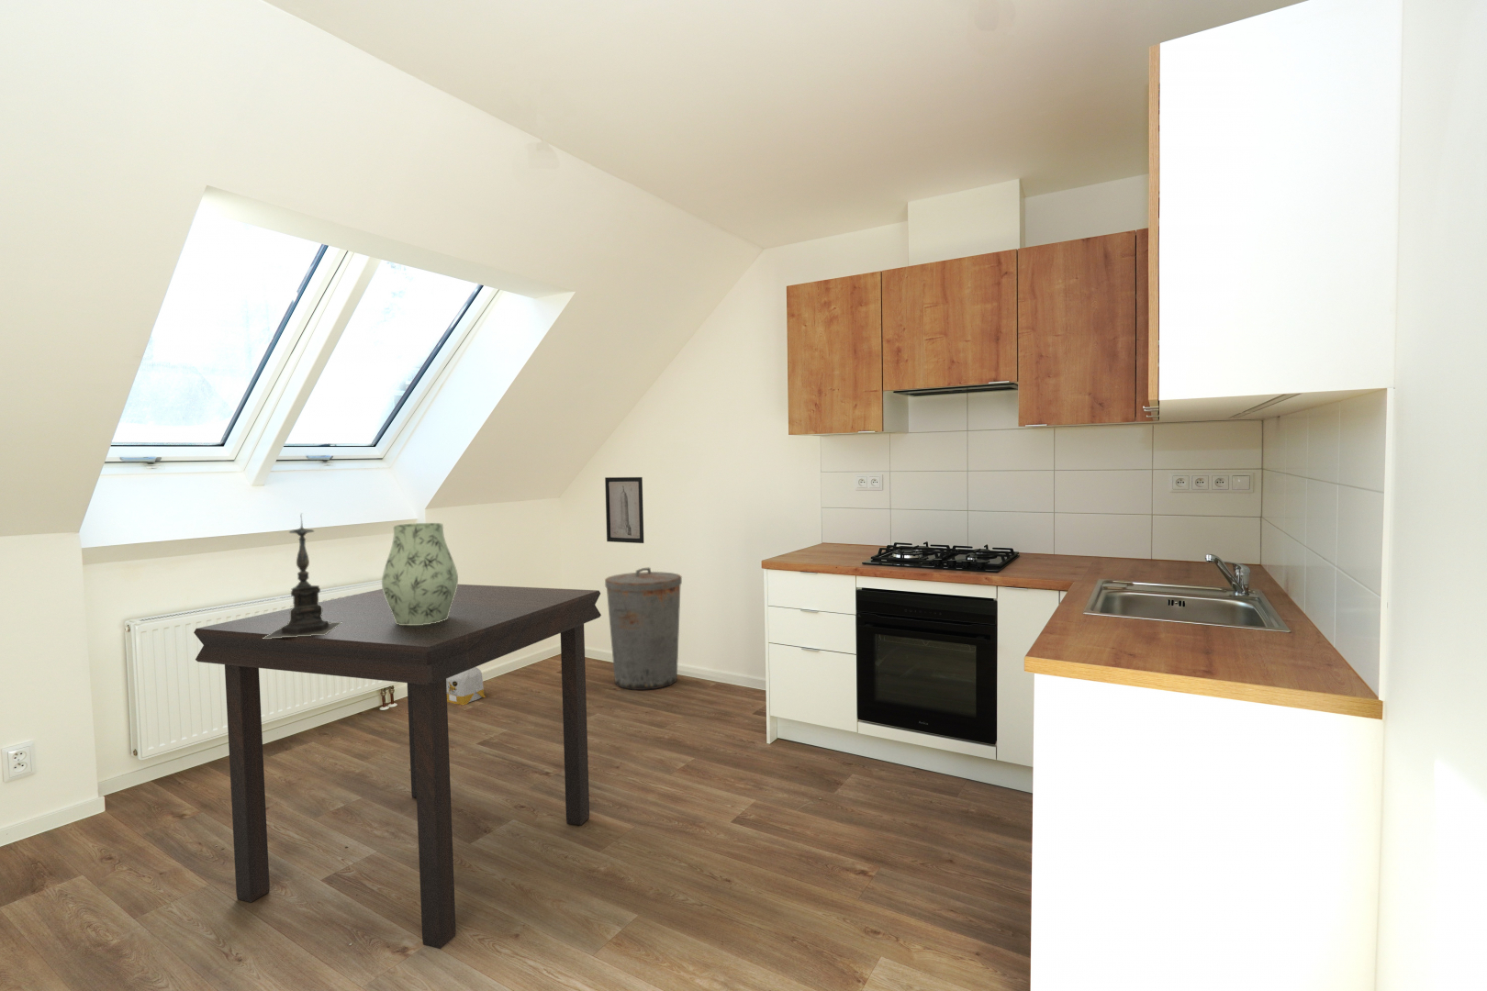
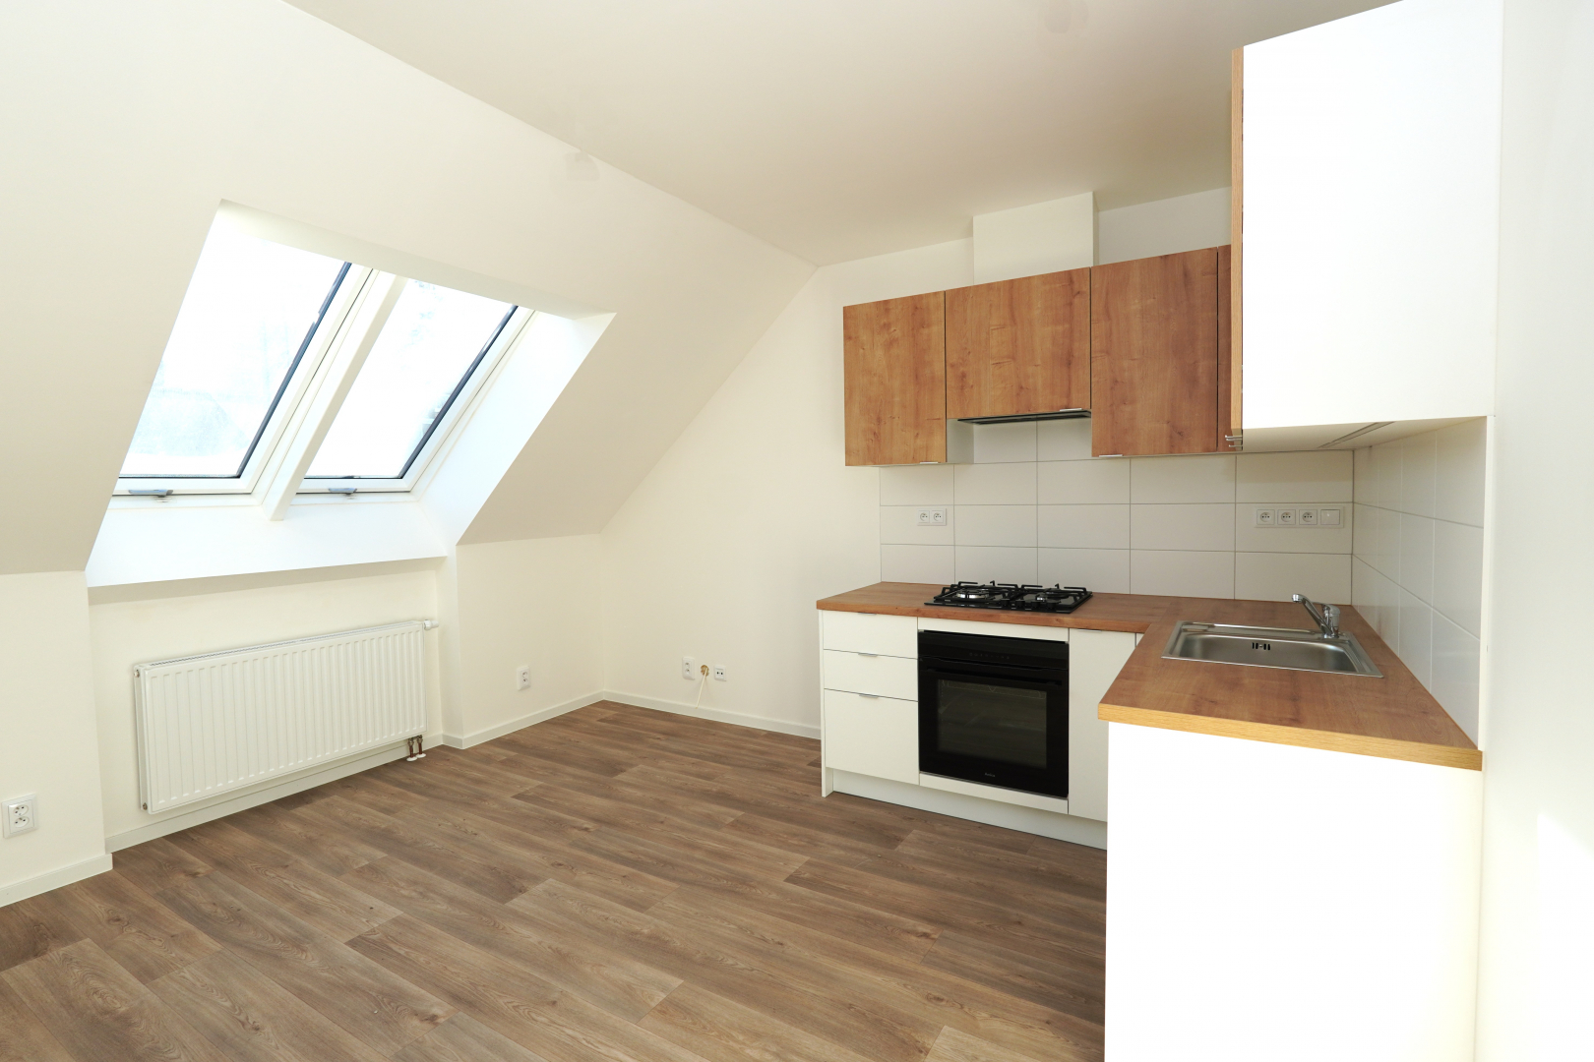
- trash can (644, 624)
- vase (419, 572)
- candle holder (301, 571)
- dining table (424, 732)
- bag (466, 670)
- wall art (624, 509)
